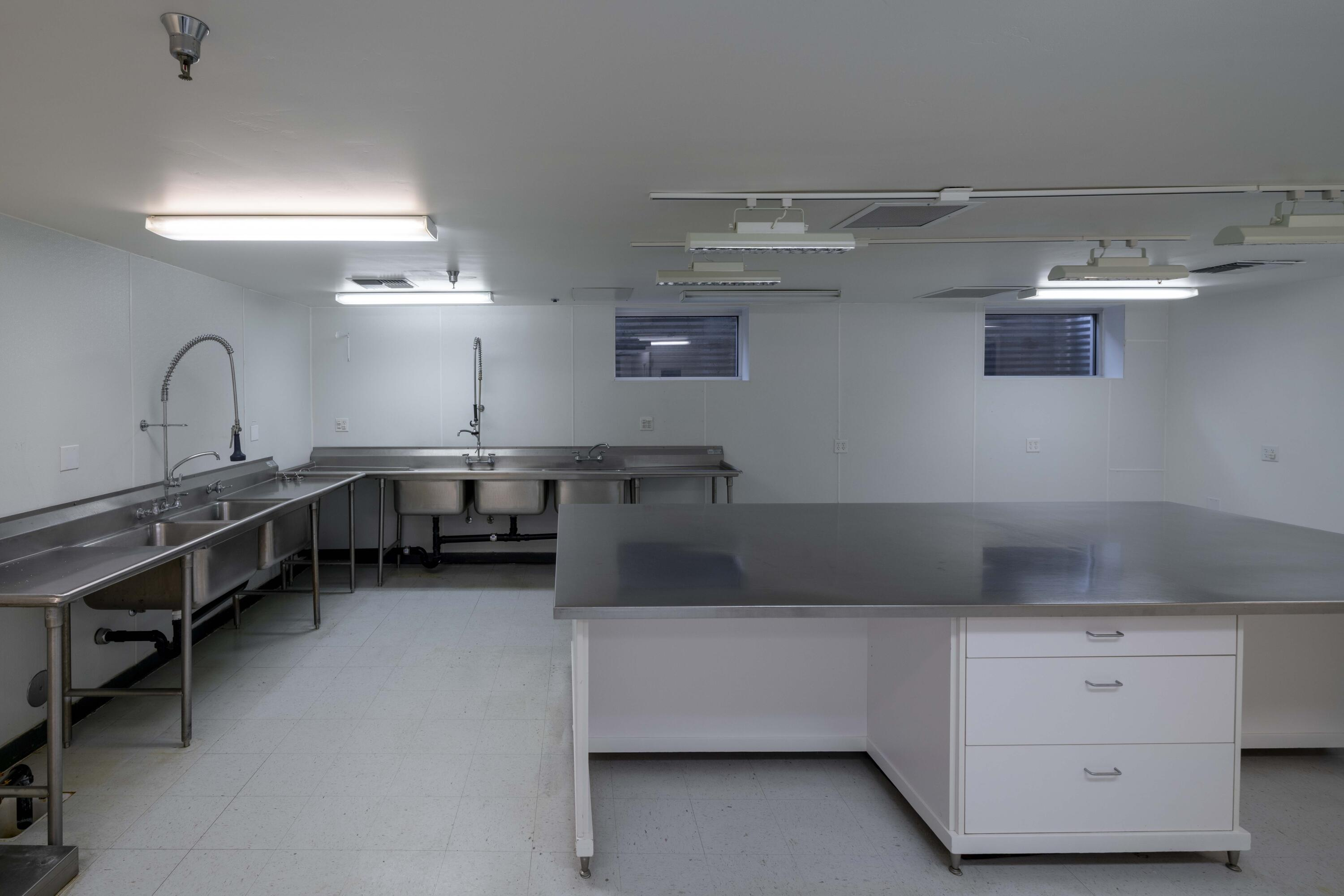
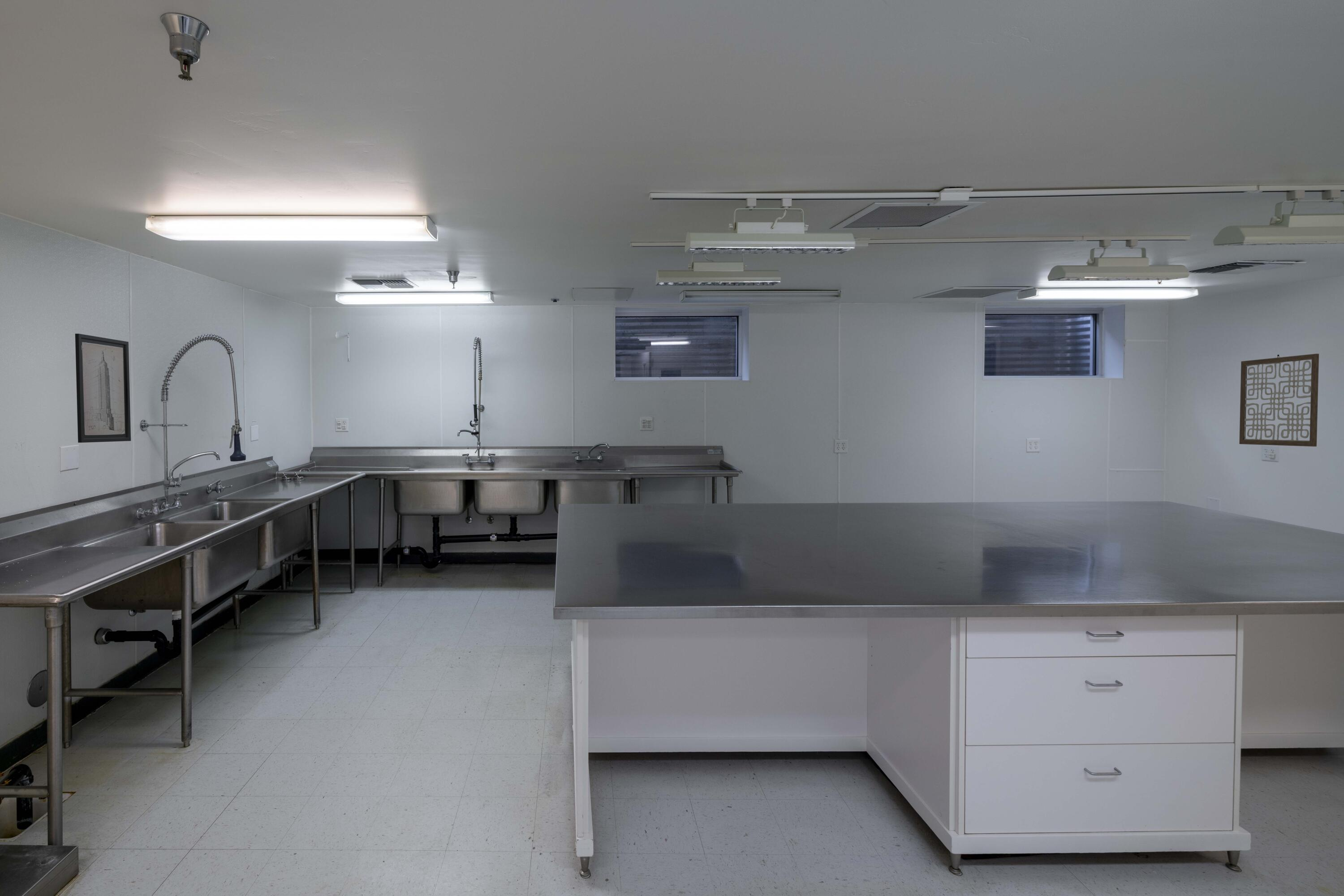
+ wall art (1277, 399)
+ wall art (104, 390)
